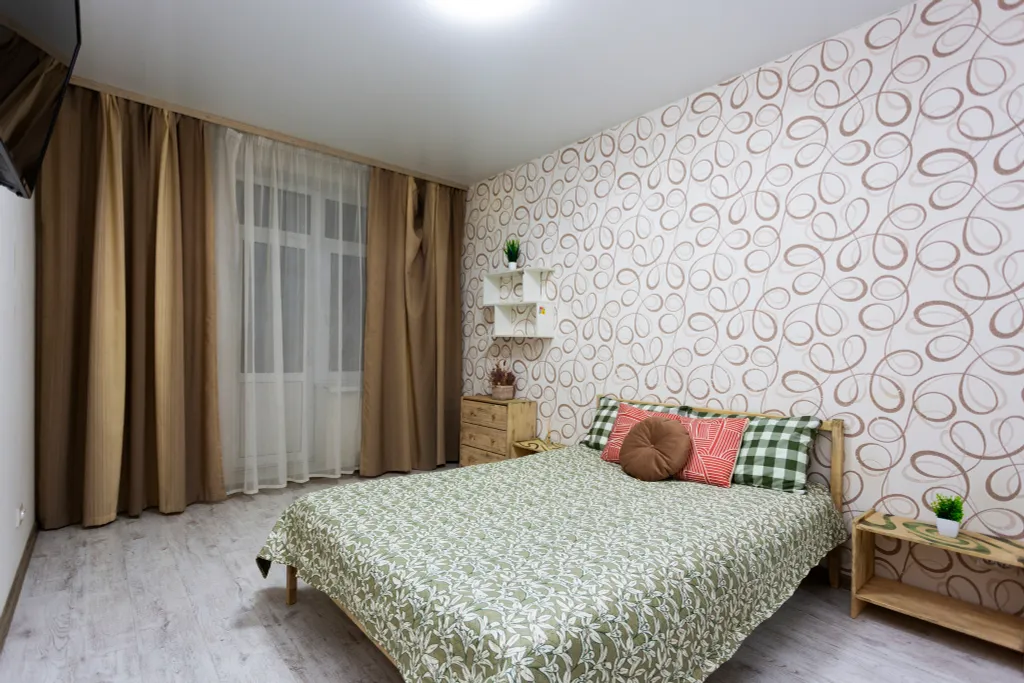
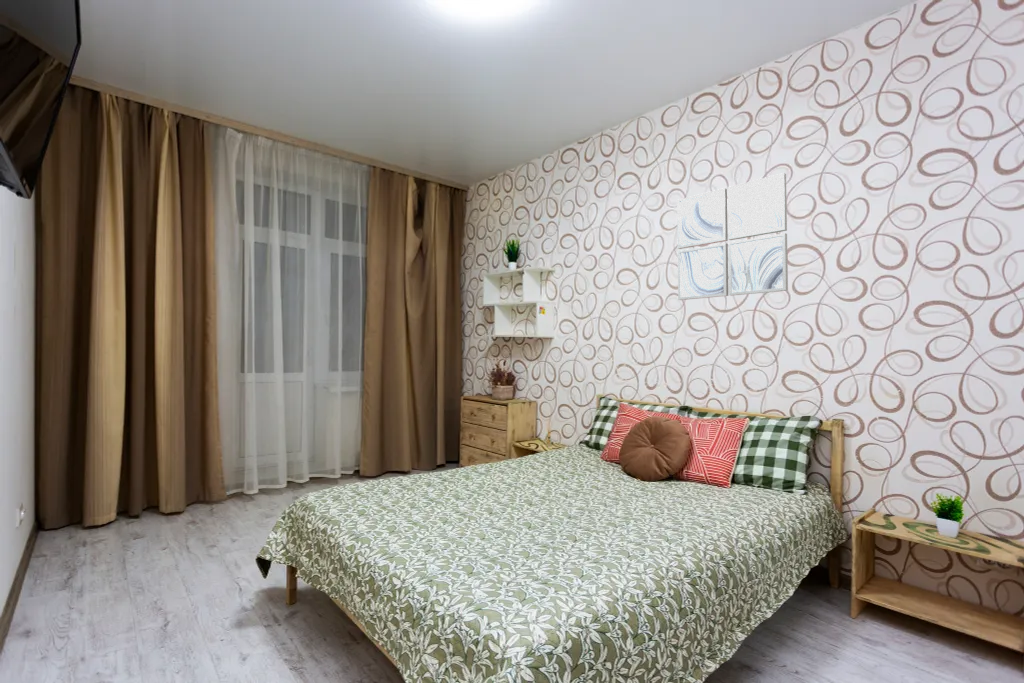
+ wall art (727, 240)
